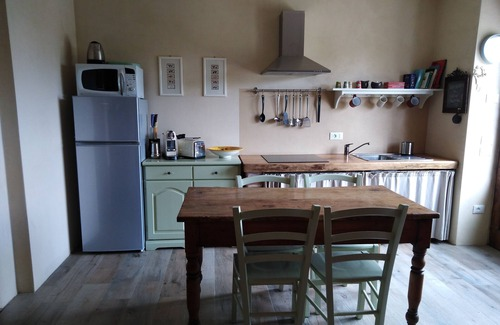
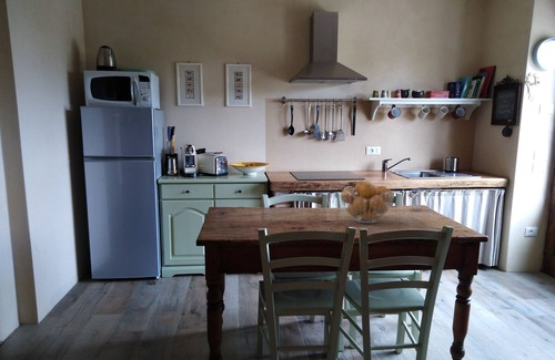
+ fruit basket (366, 200)
